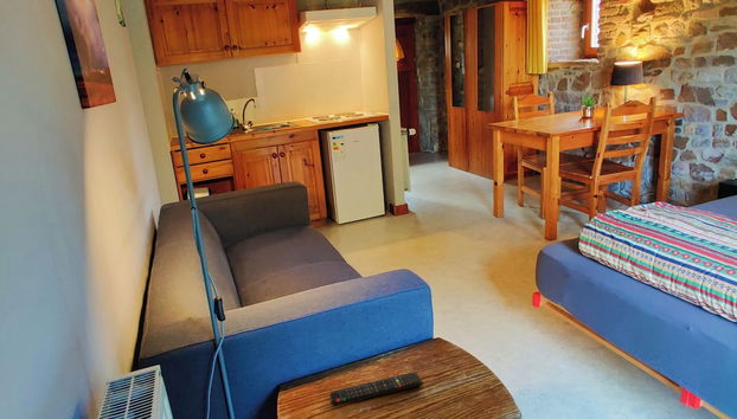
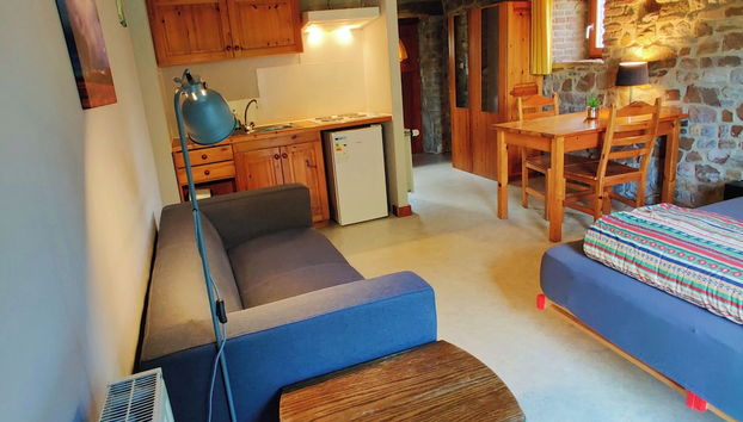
- remote control (376, 389)
